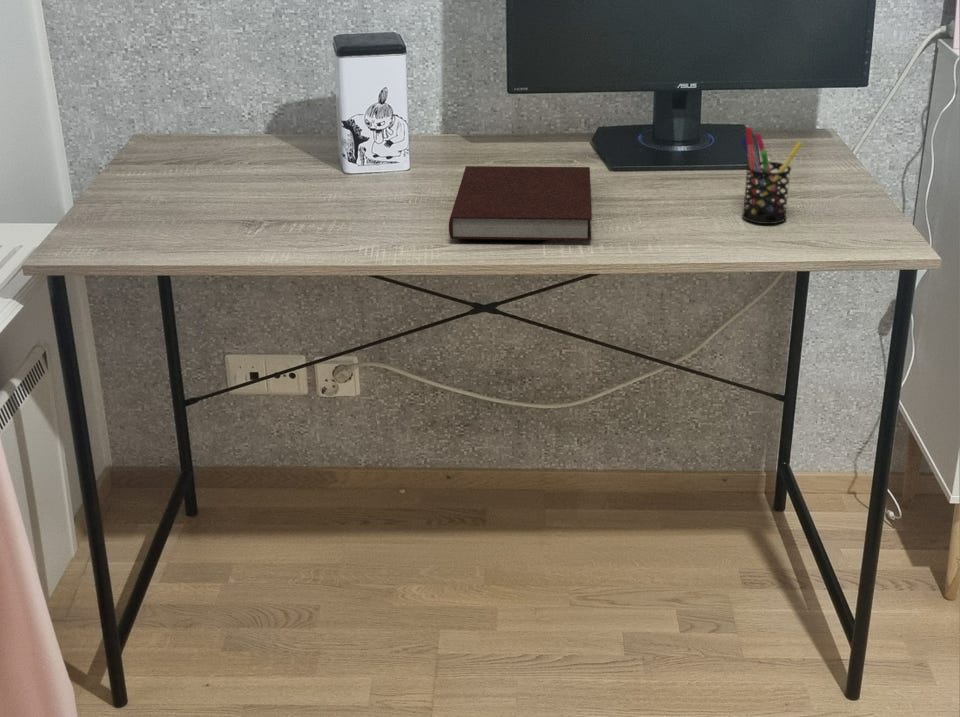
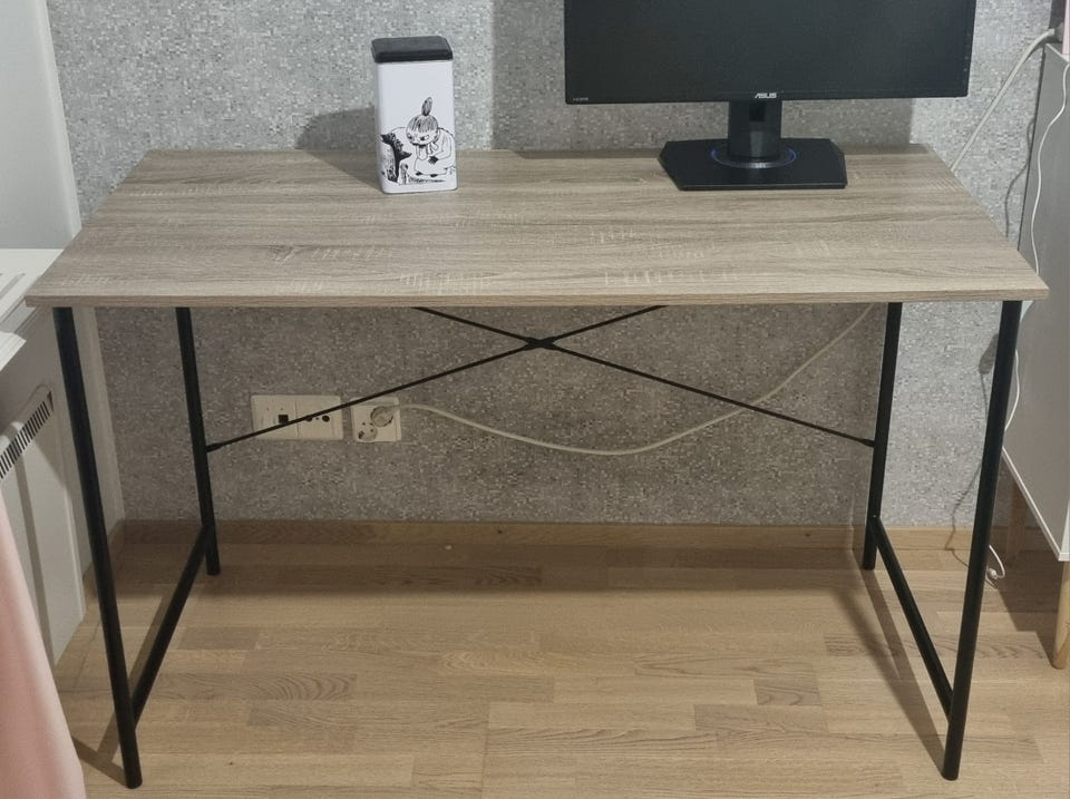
- pen holder (764, 175)
- notebook (523, 200)
